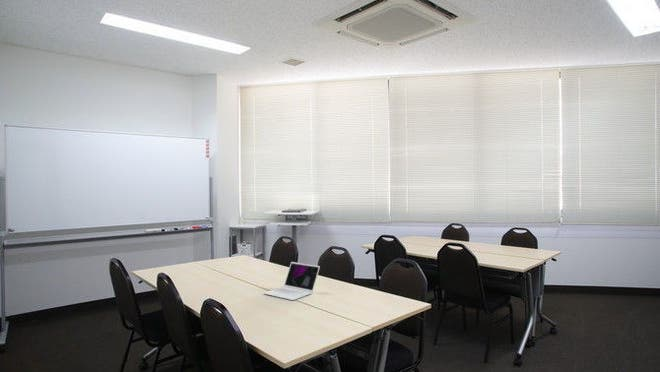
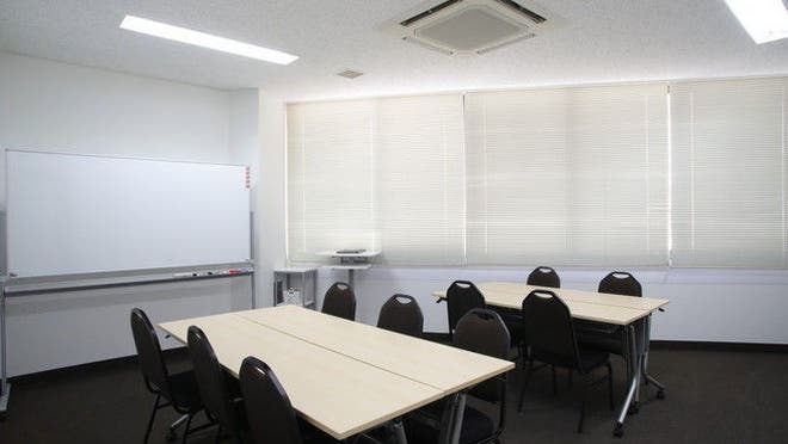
- laptop (292, 278)
